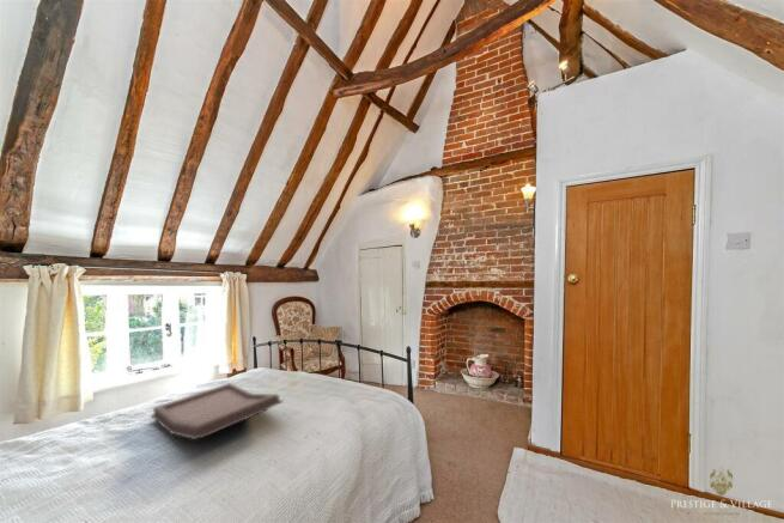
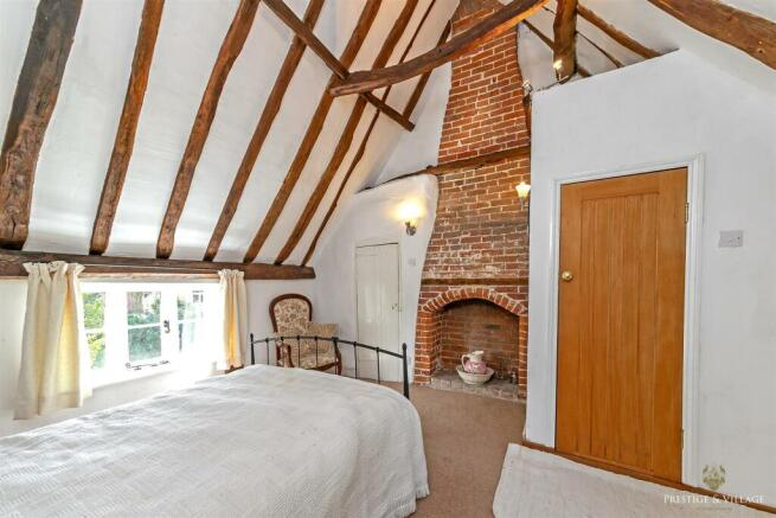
- serving tray (217, 407)
